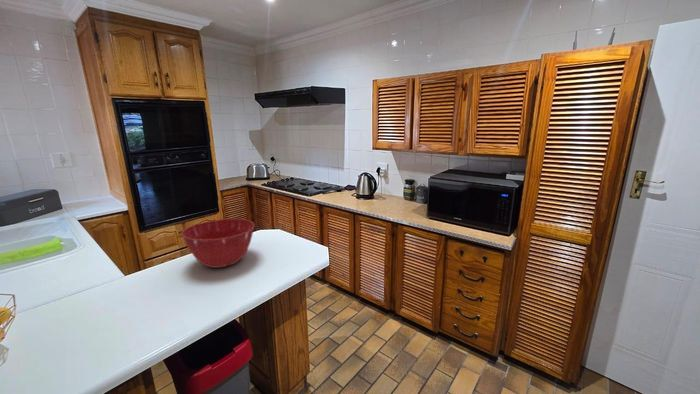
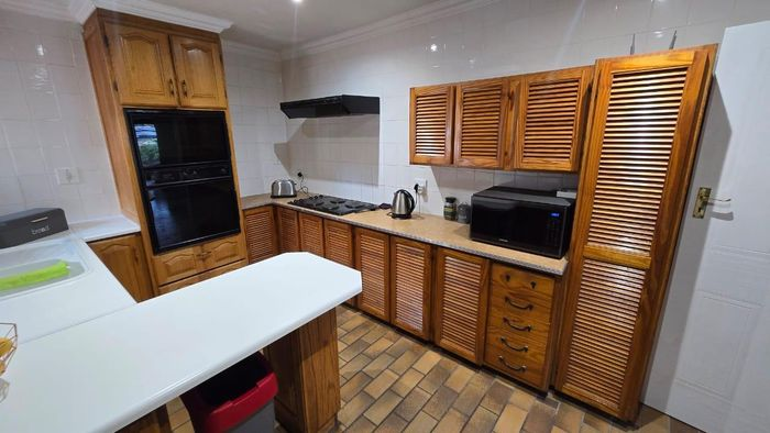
- mixing bowl (221, 244)
